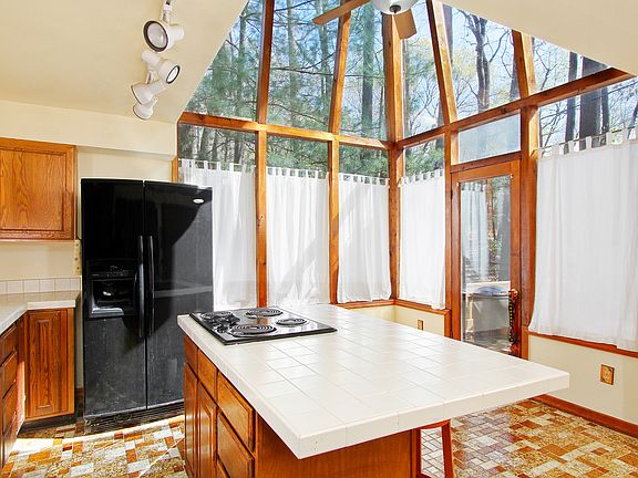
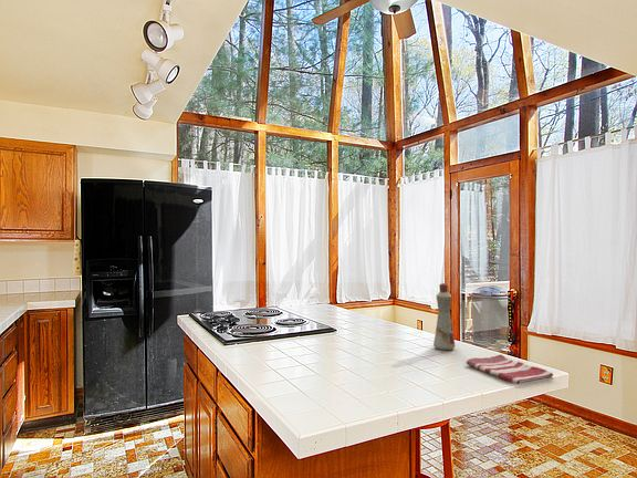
+ dish towel (508, 368)
+ bottle (443, 315)
